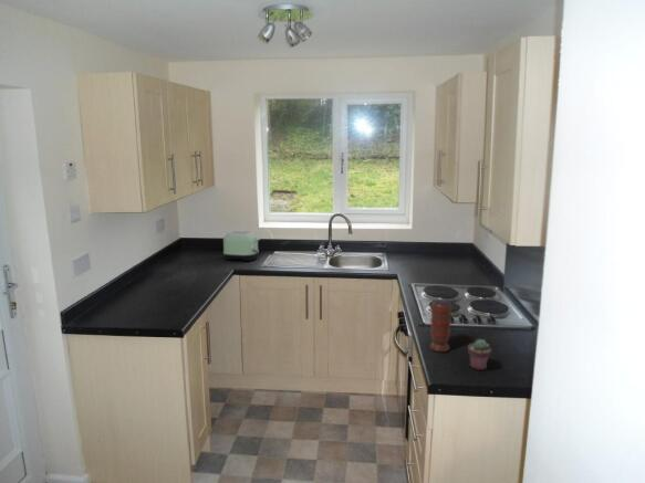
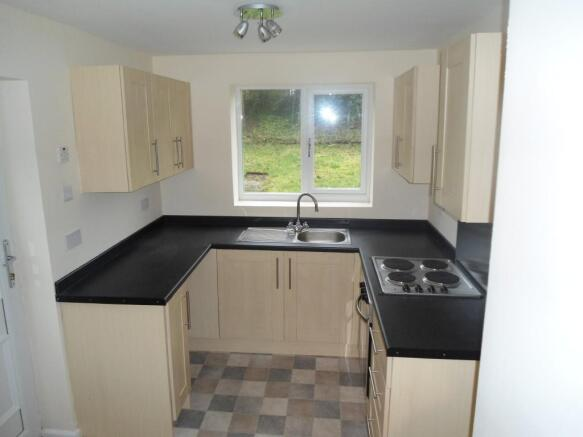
- spice grinder (440, 324)
- toaster (242, 245)
- potted succulent (479, 353)
